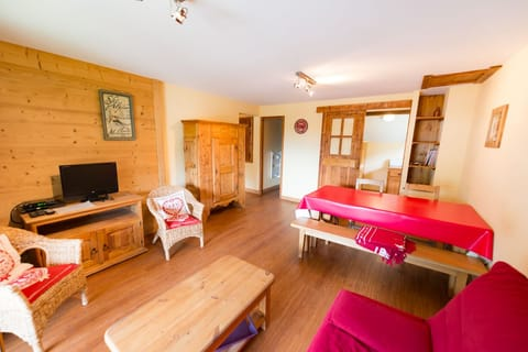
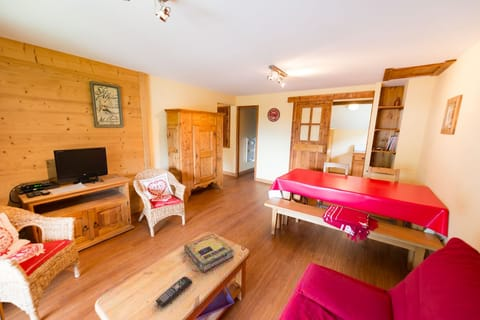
+ remote control (175, 290)
+ video game box (208, 250)
